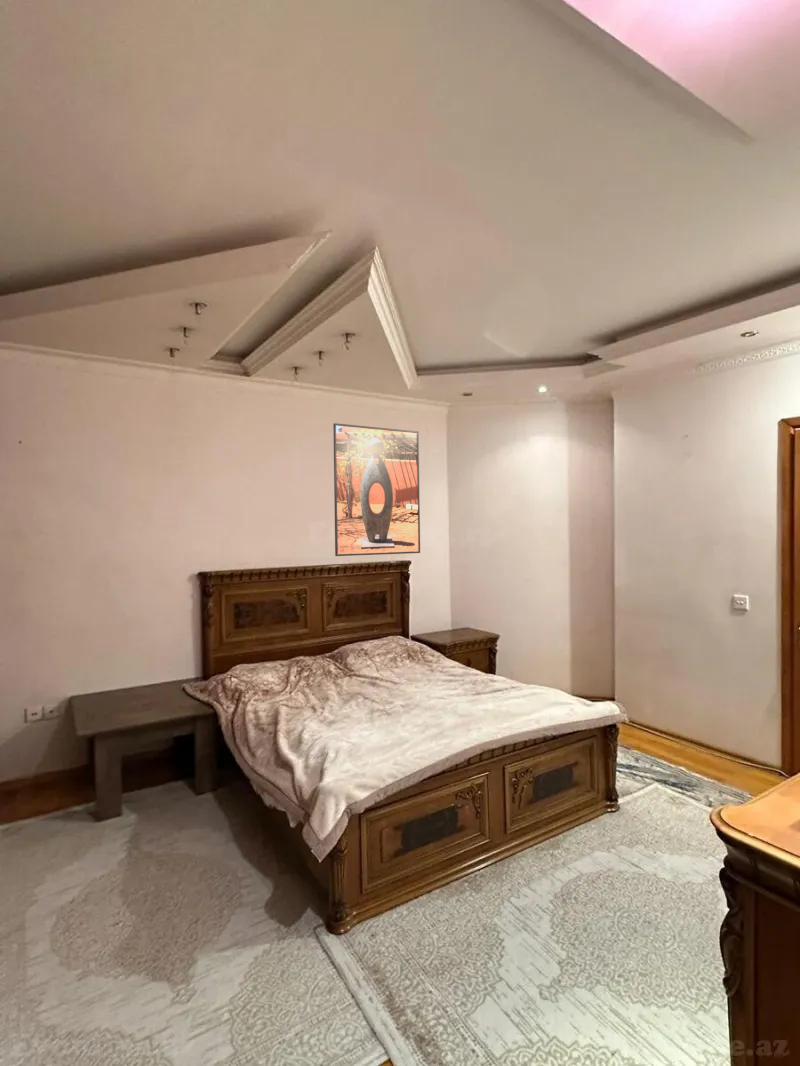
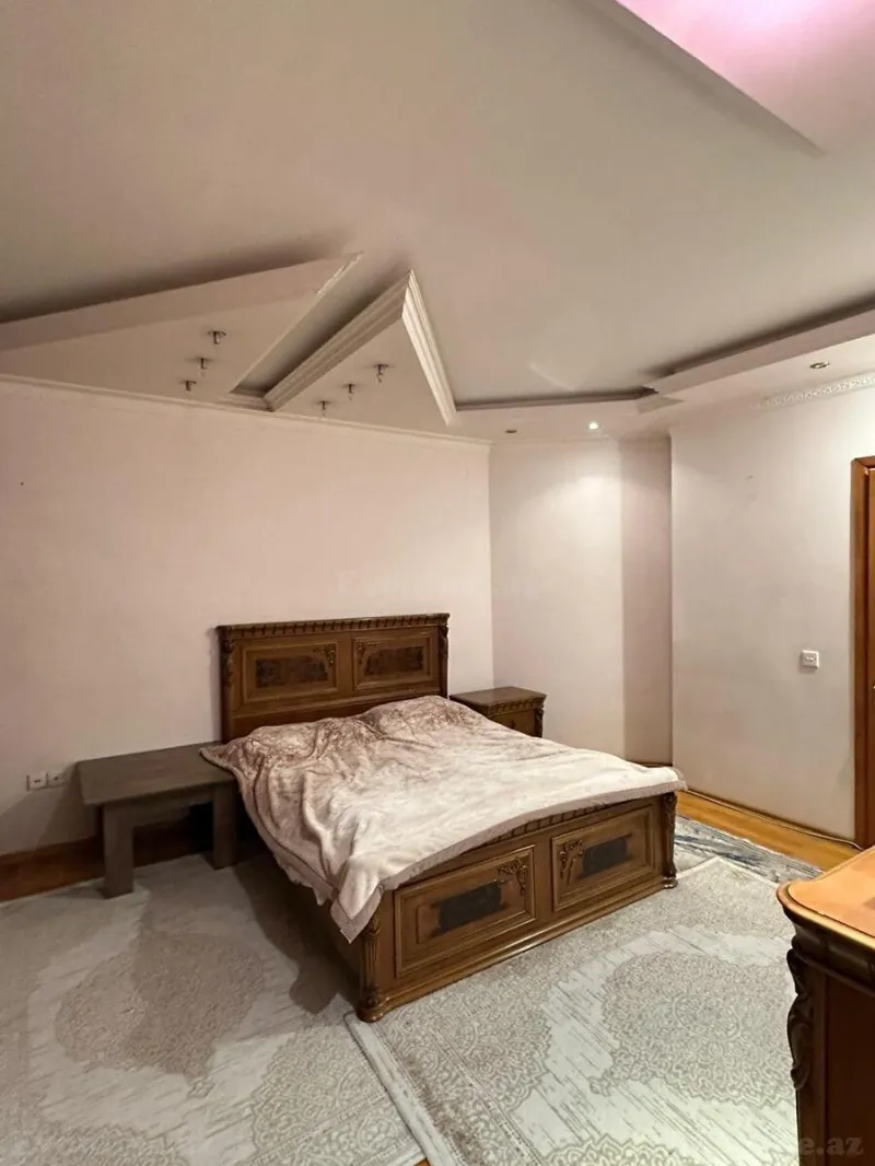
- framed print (378, 491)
